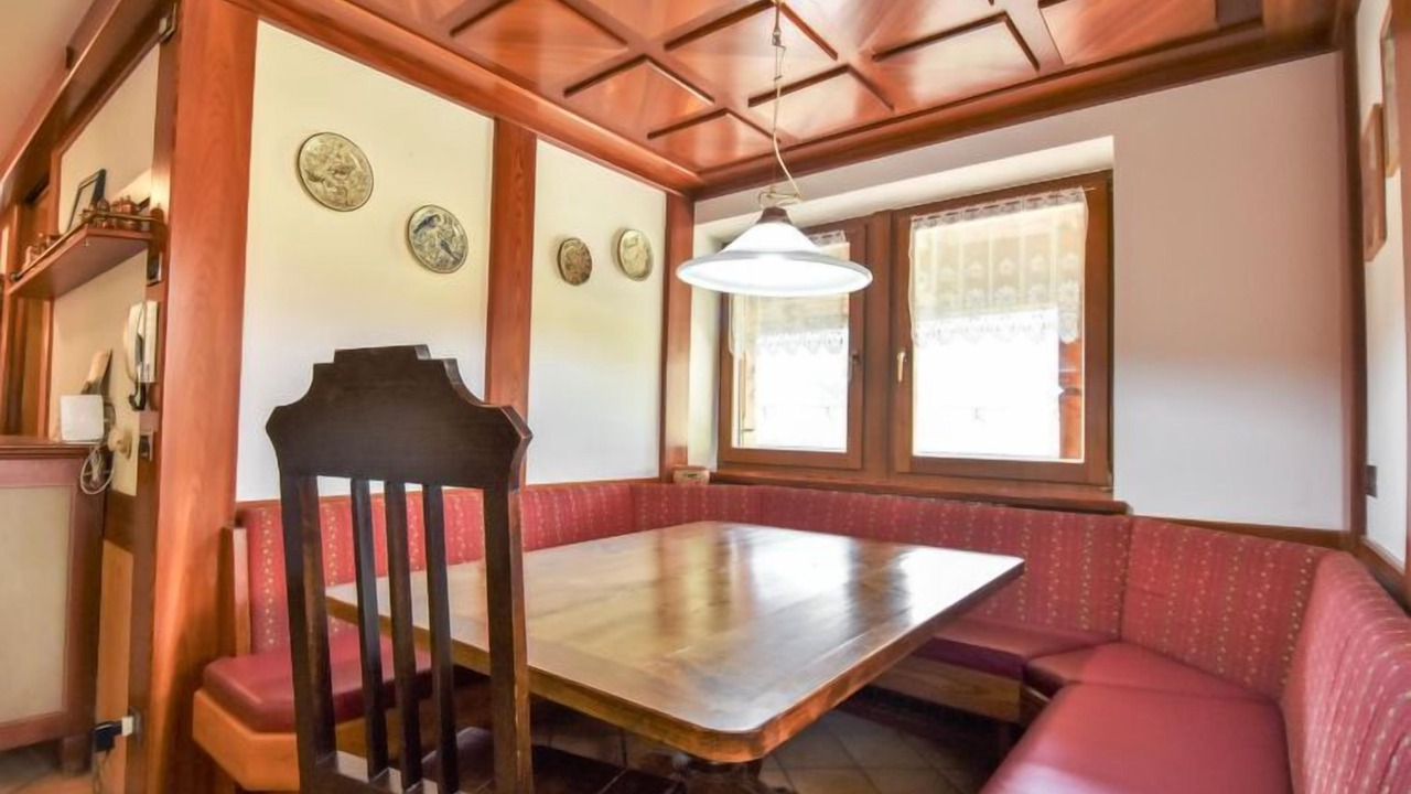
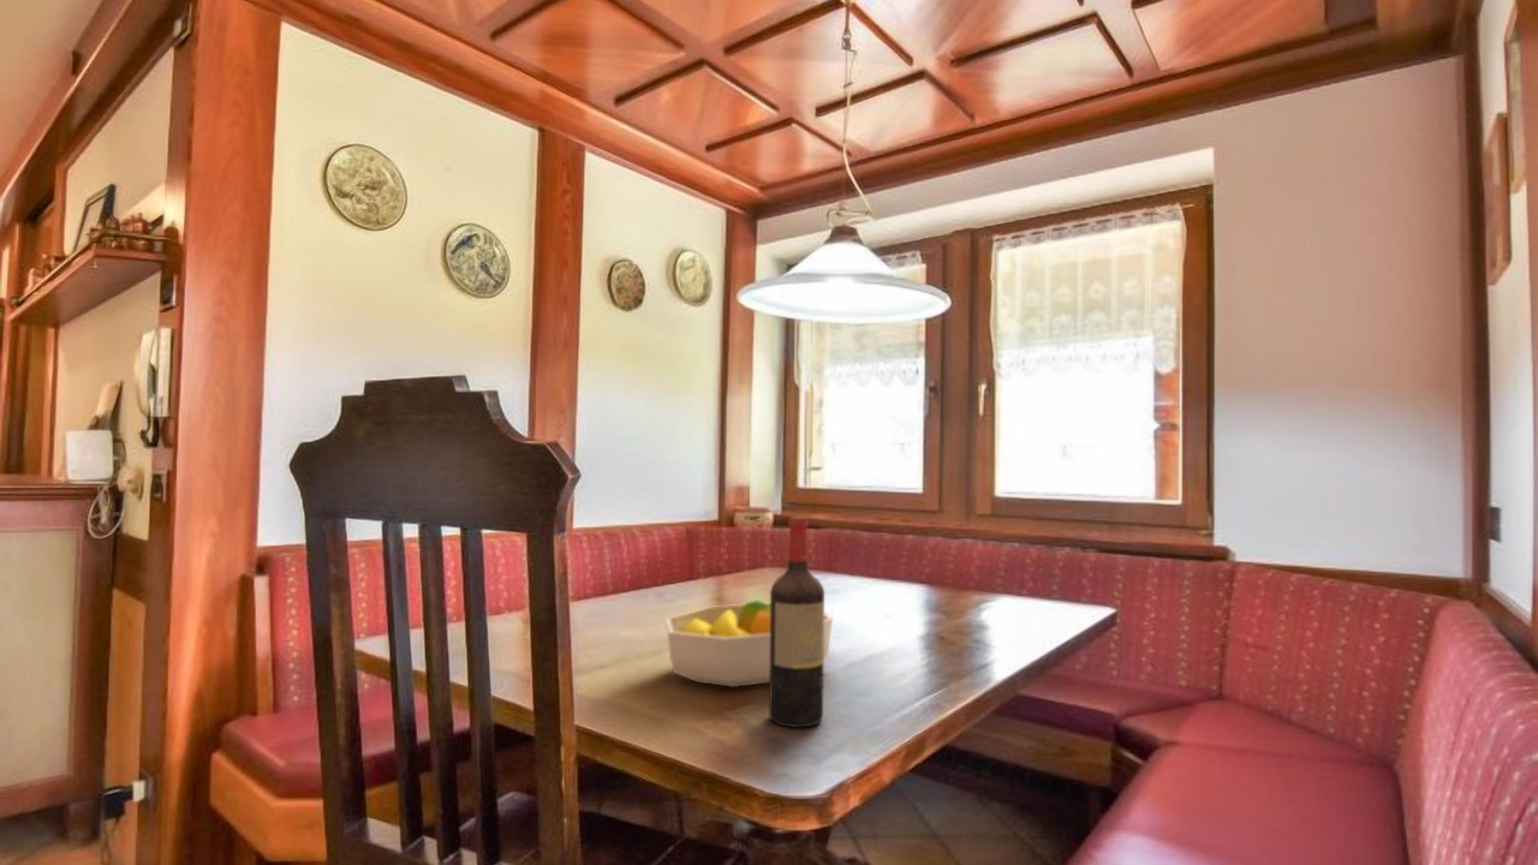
+ fruit bowl (749, 632)
+ wine bottle (797, 618)
